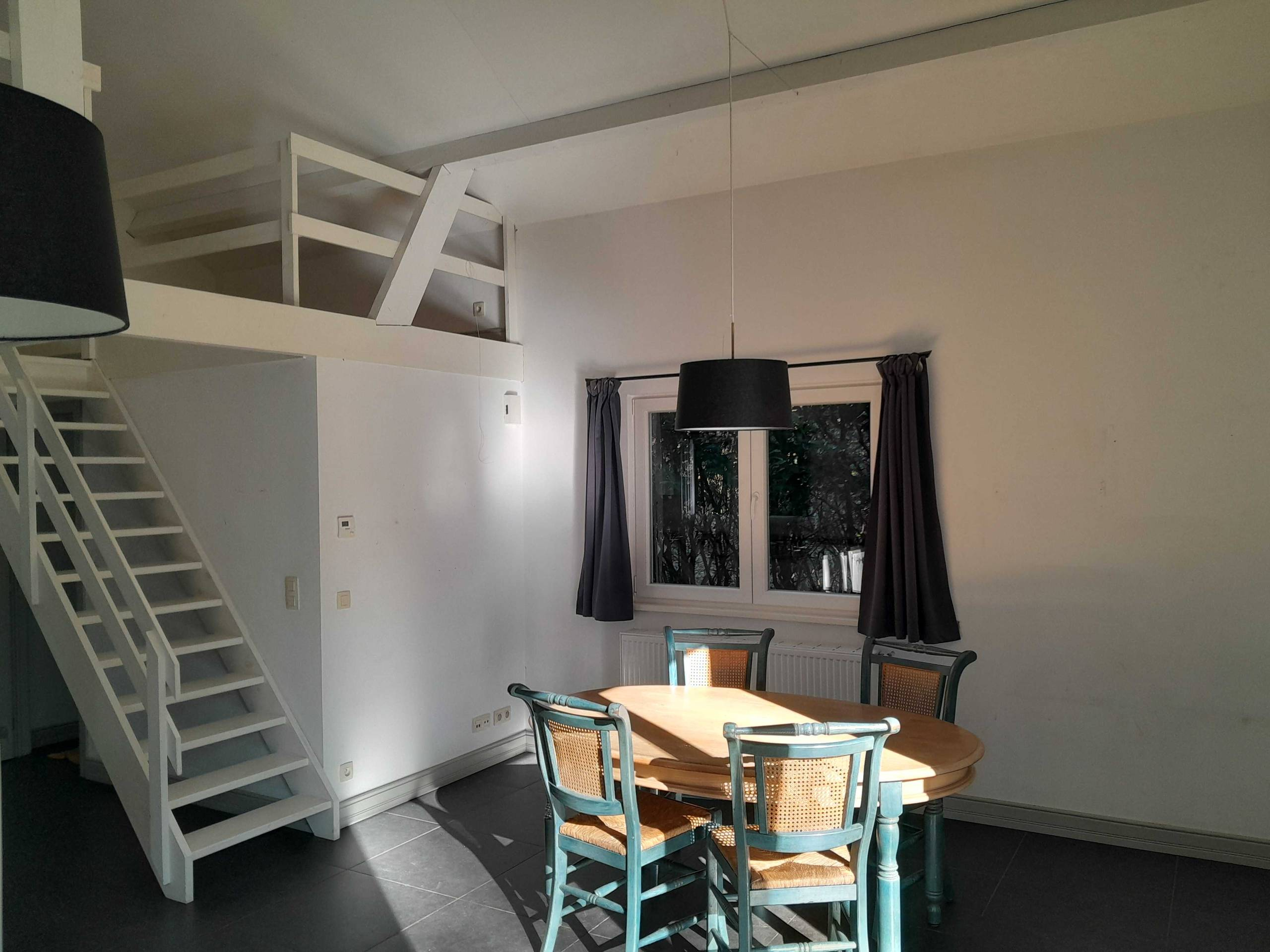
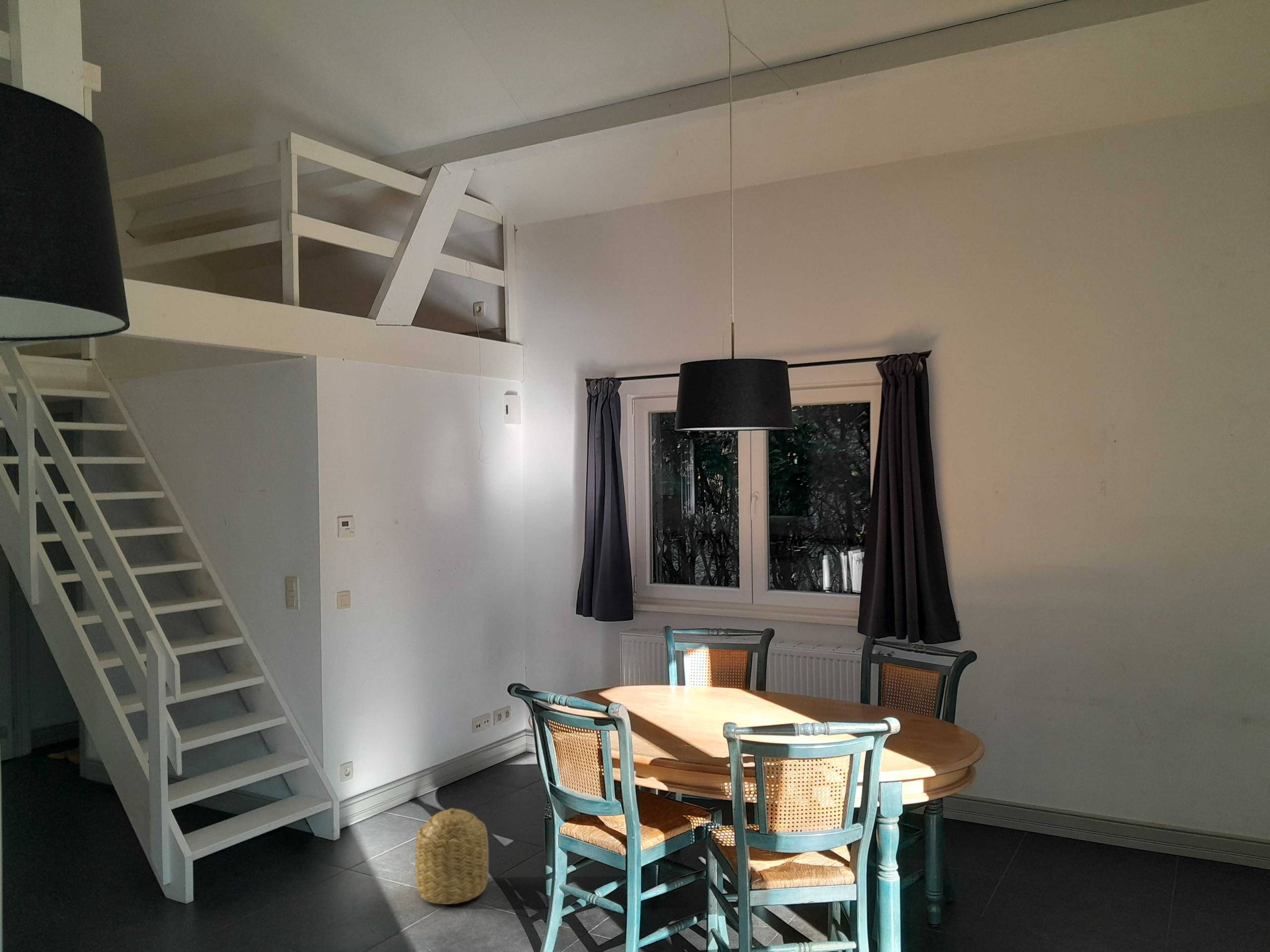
+ basket (452, 850)
